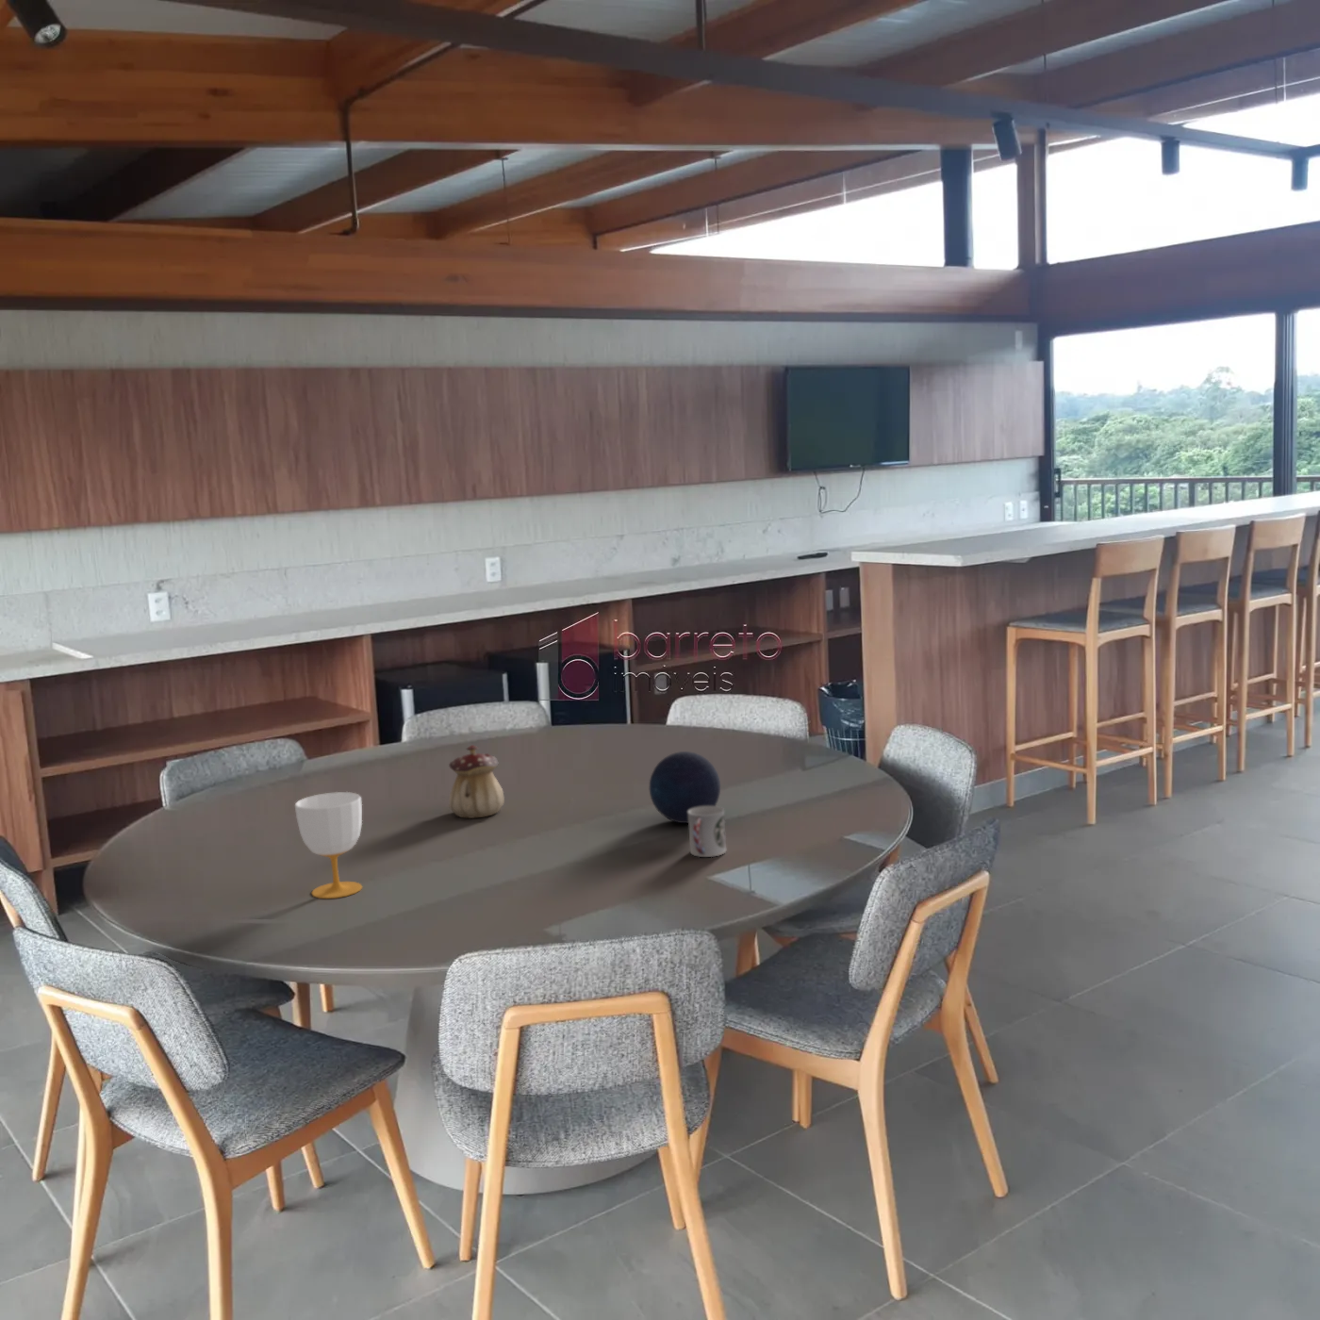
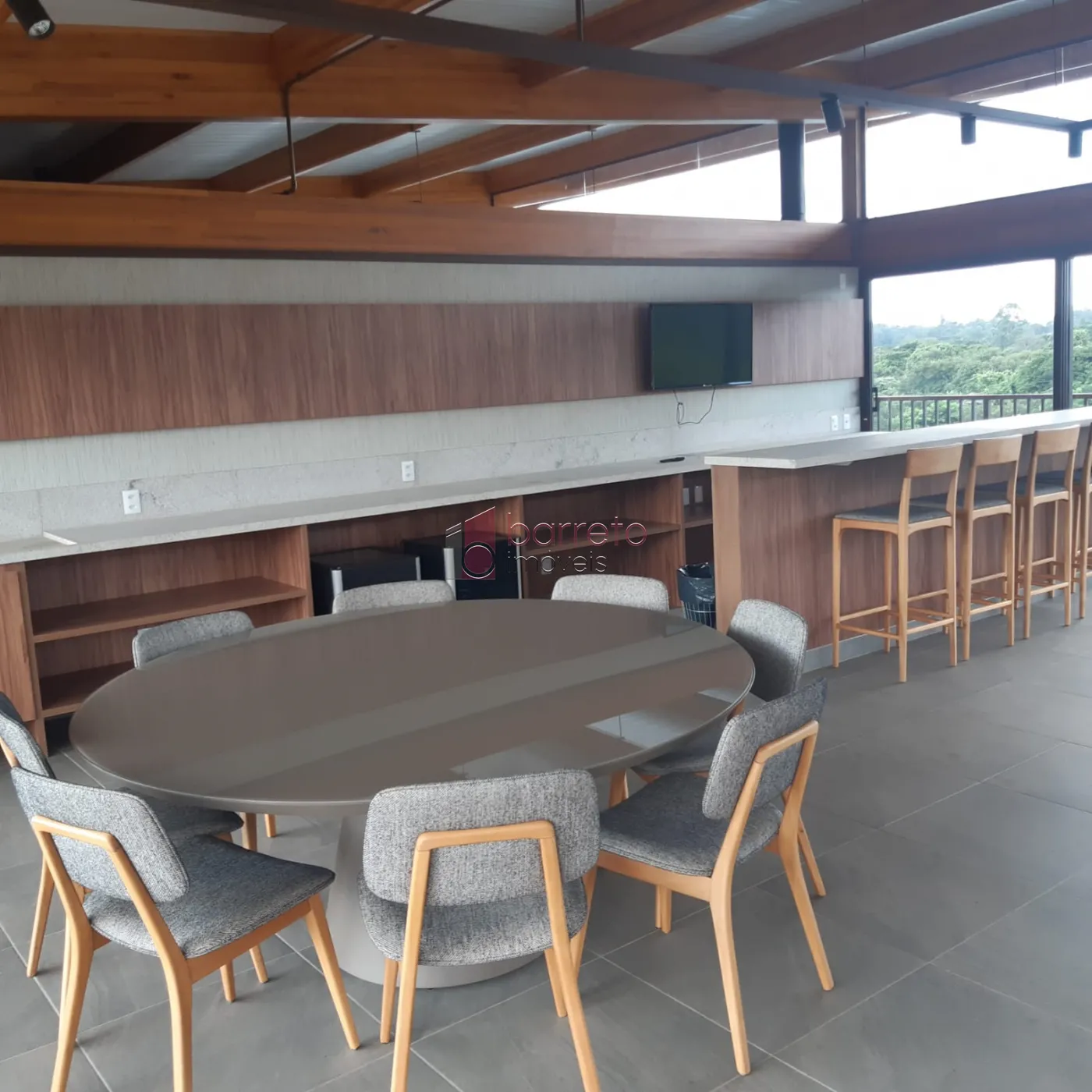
- cup (332, 845)
- decorative orb (684, 787)
- cup (705, 833)
- teapot (474, 778)
